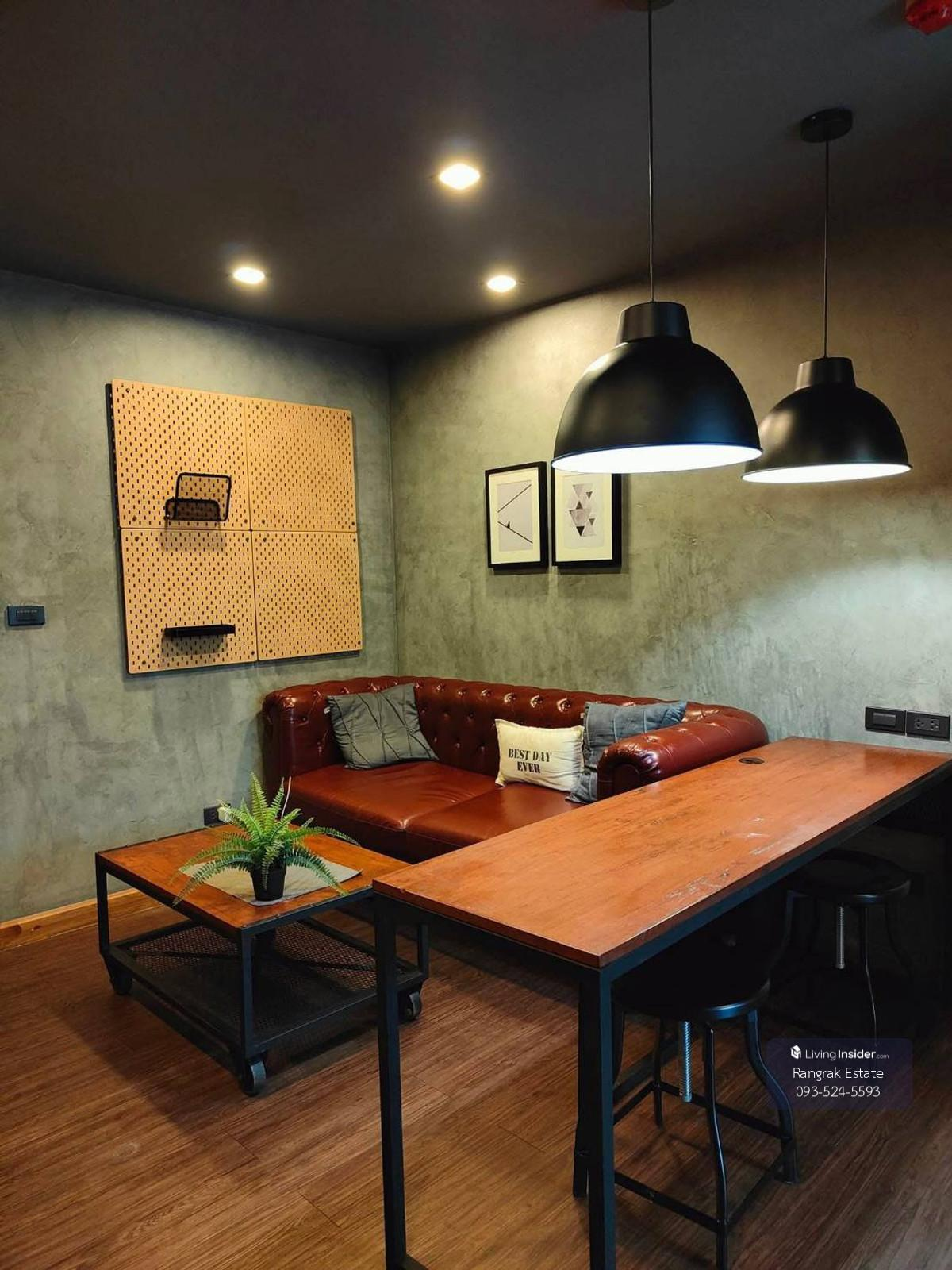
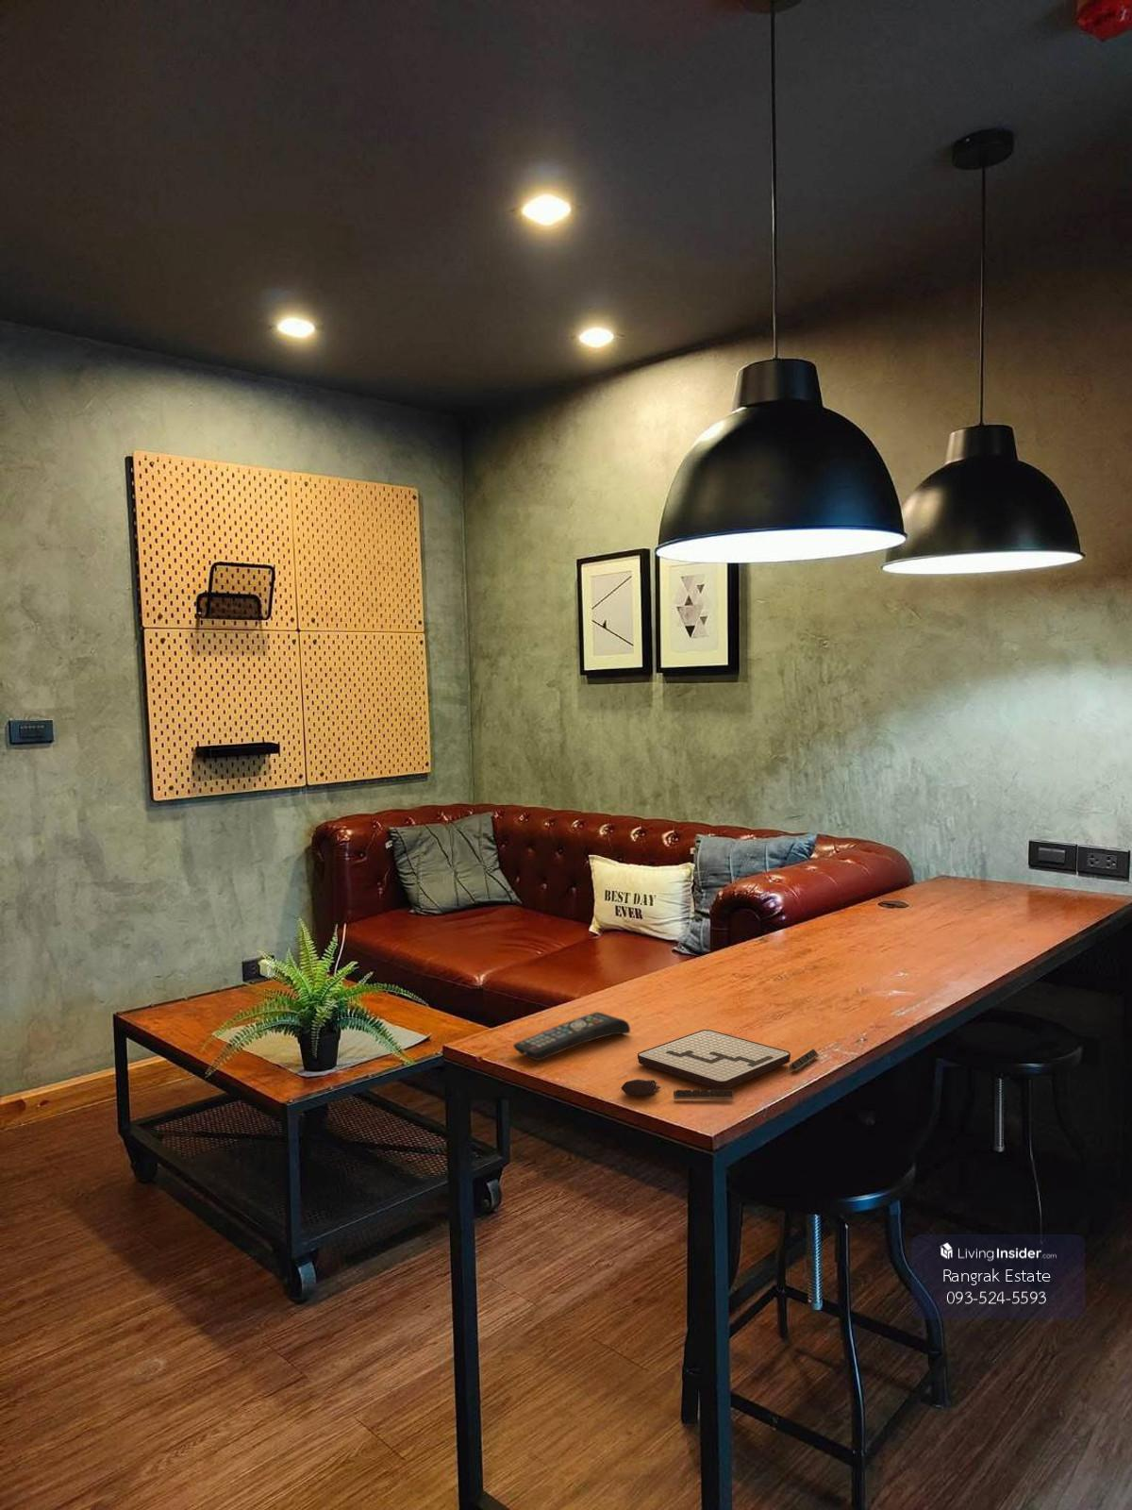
+ board game (703, 1061)
+ remote control (573, 1034)
